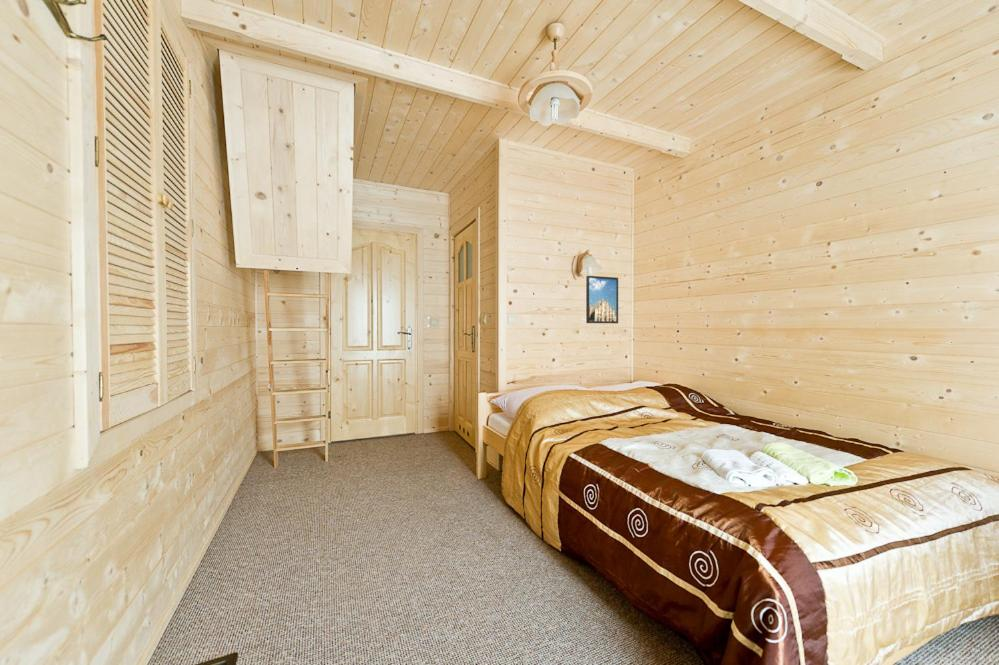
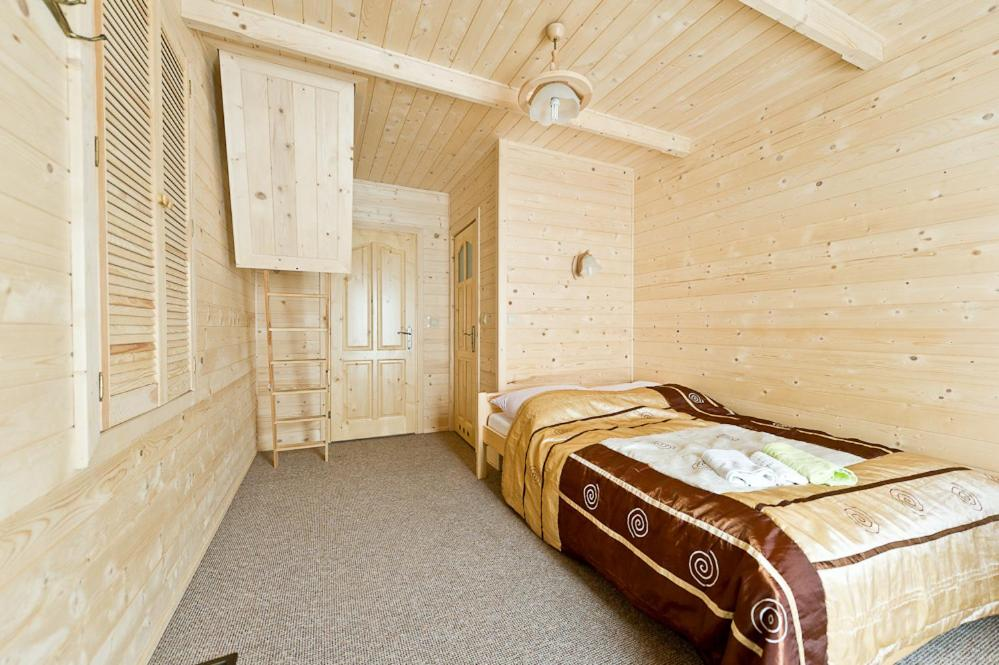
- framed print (602, 300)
